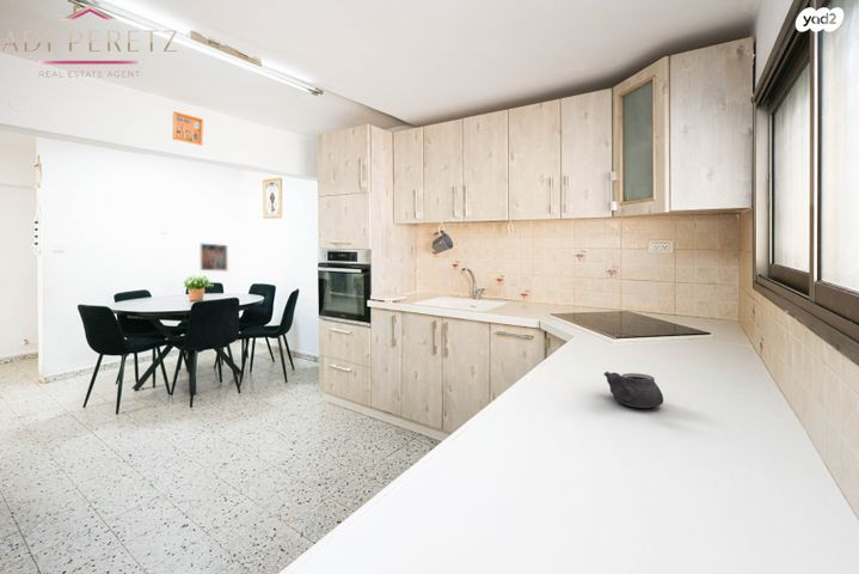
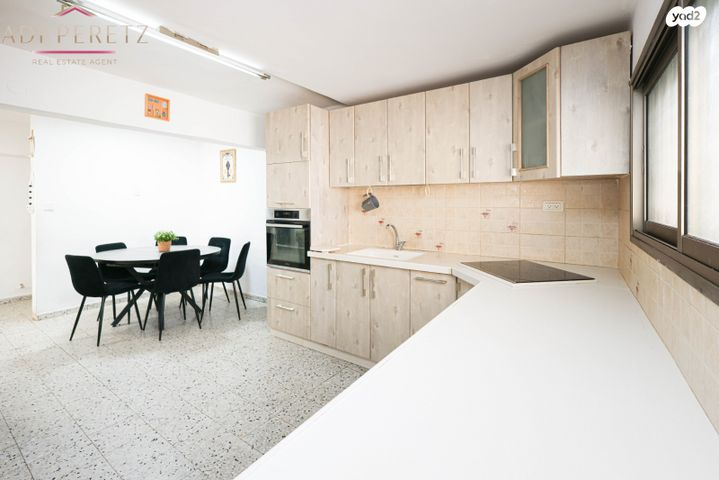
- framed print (214, 257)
- teapot (627, 386)
